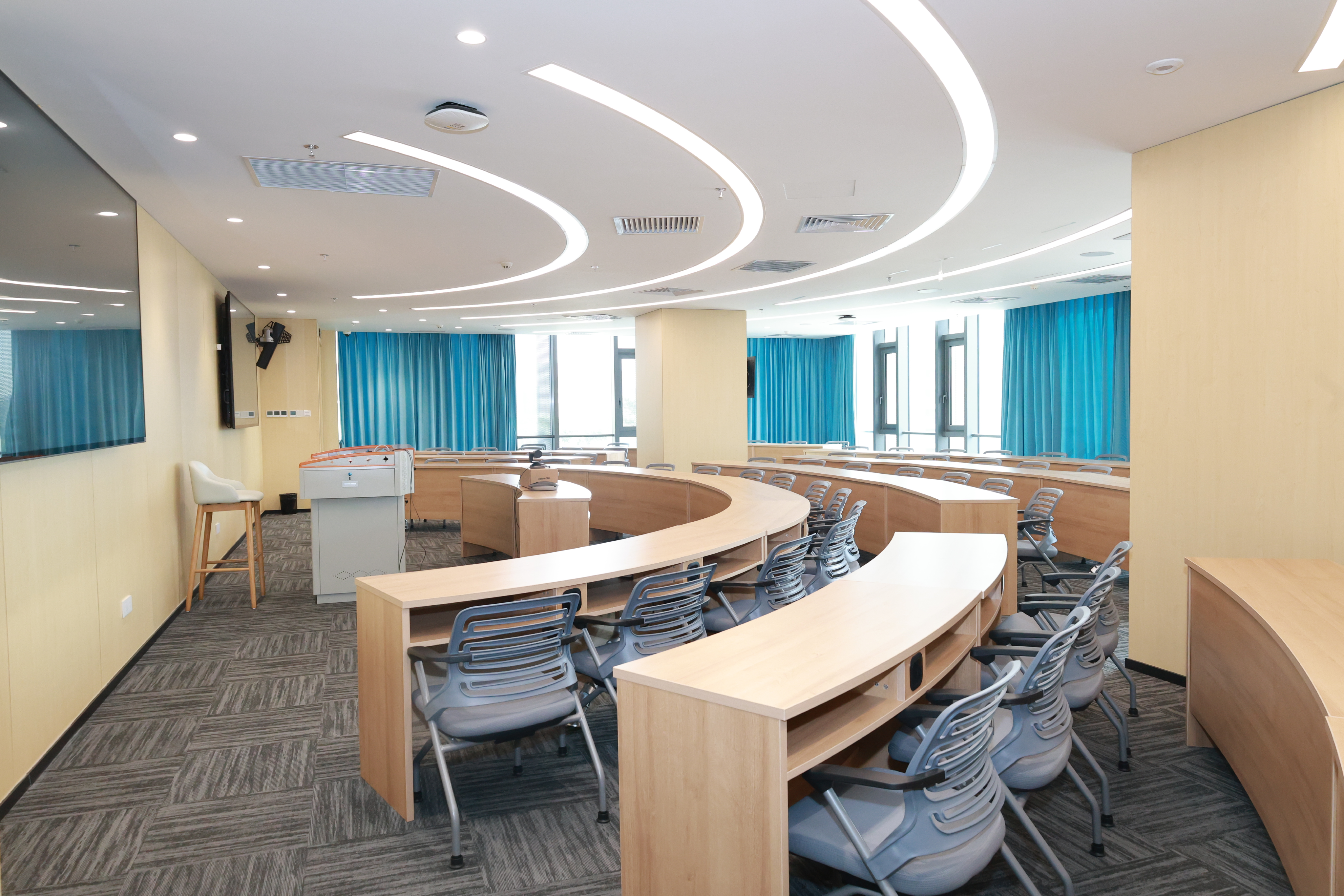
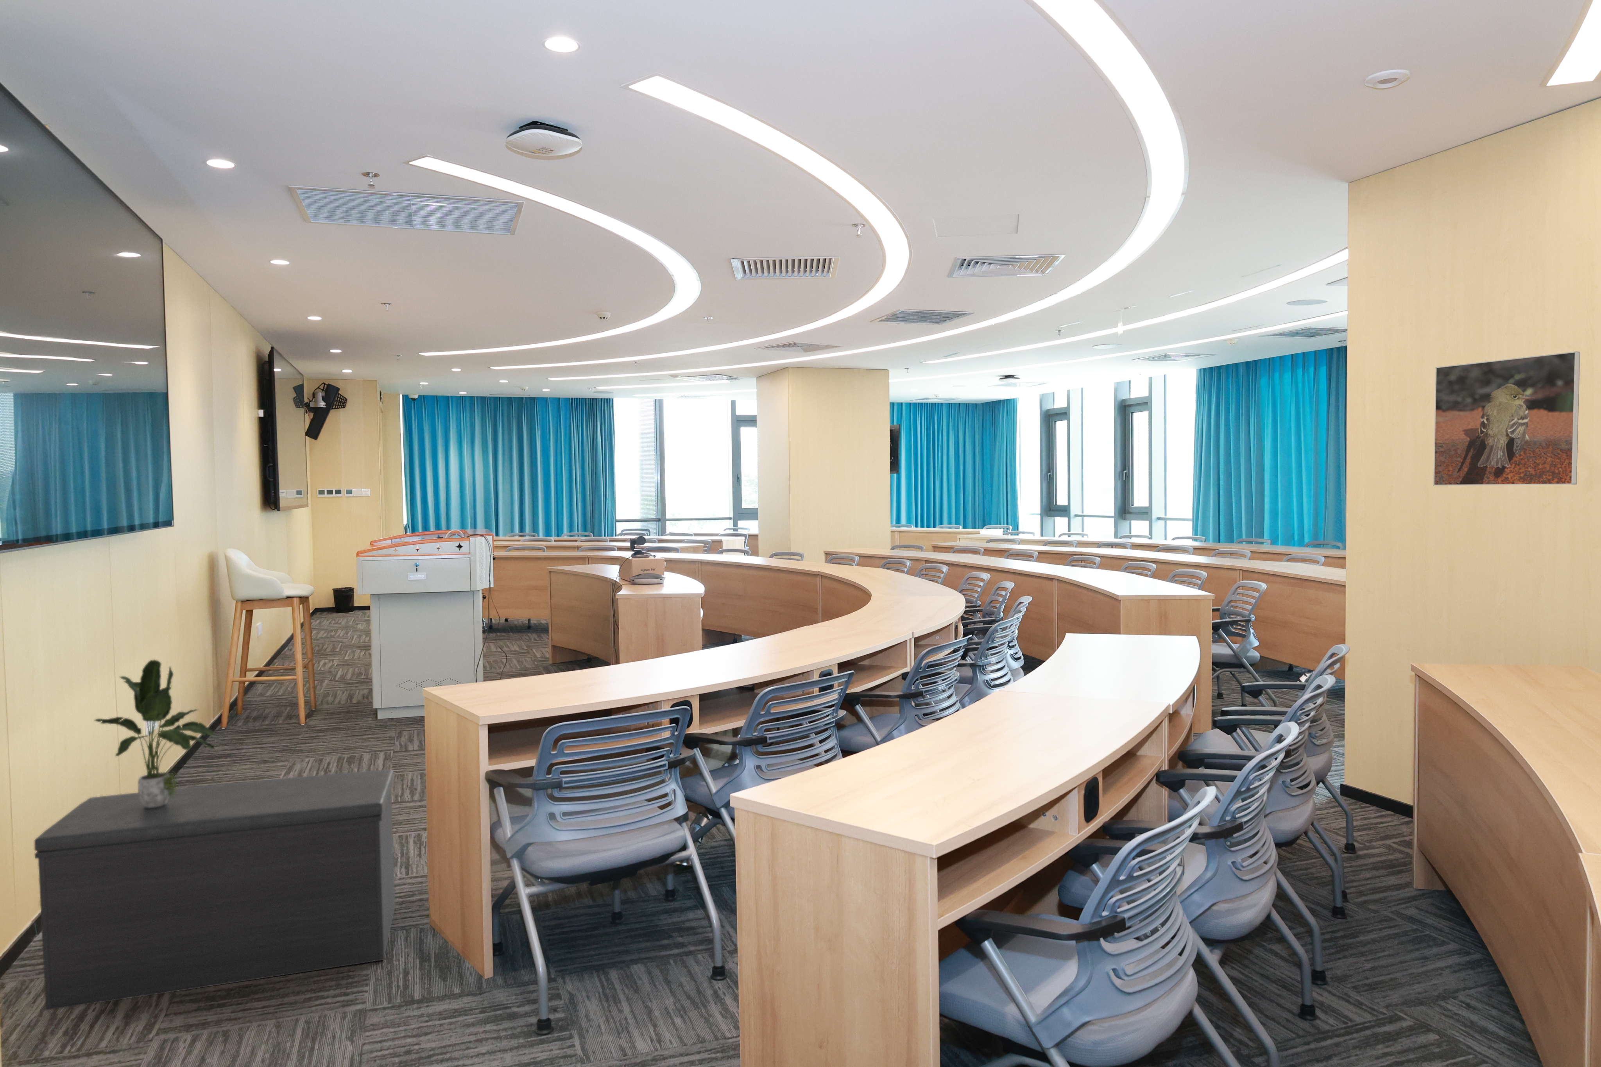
+ bench (236, 876)
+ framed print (1502, 423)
+ potted plant (157, 734)
